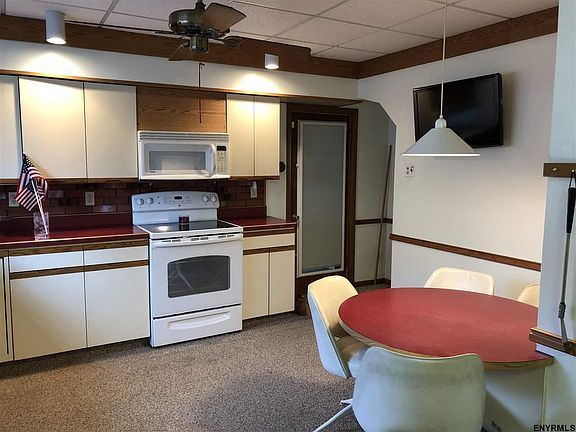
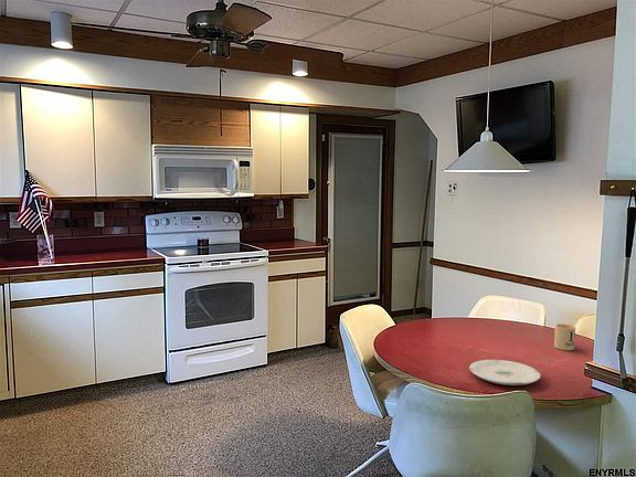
+ plate (504, 373)
+ mug (565, 336)
